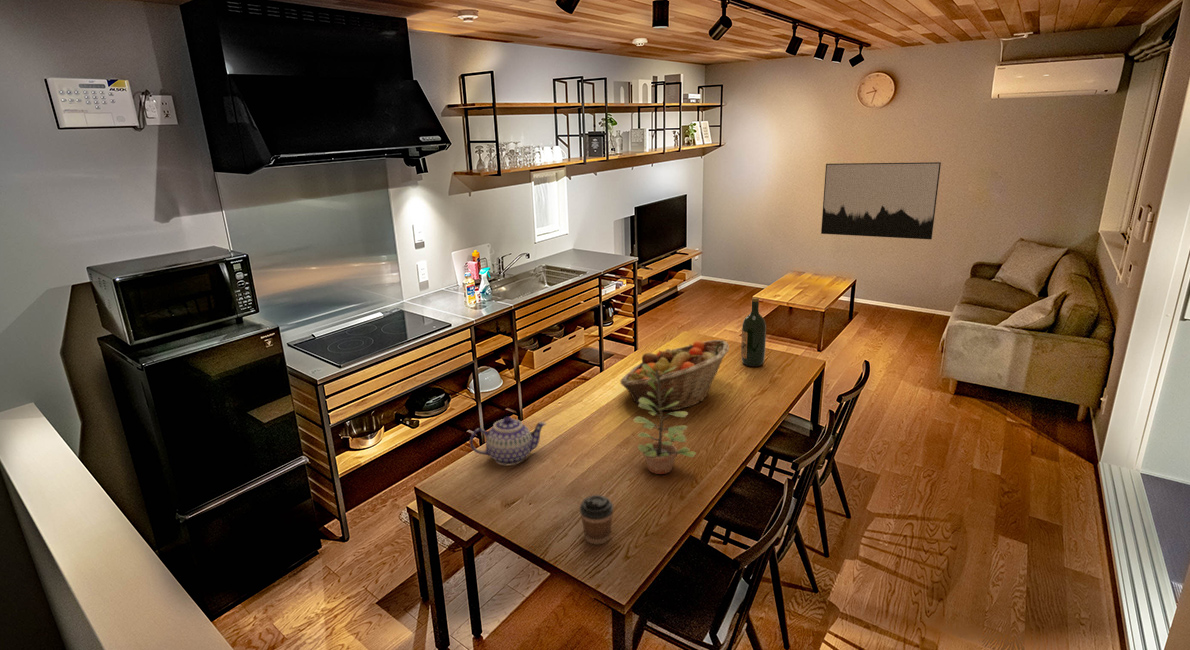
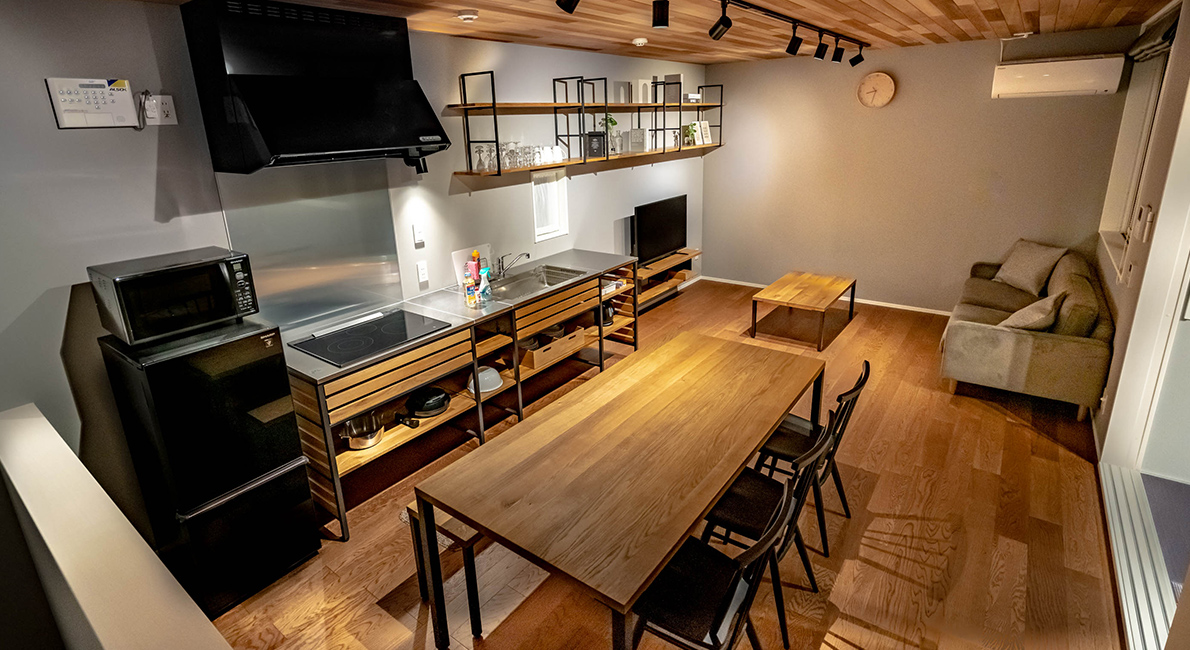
- plant (664, 418)
- coffee cup (596, 517)
- teapot (508, 437)
- wall art (877, 200)
- wine bottle (753, 331)
- fruit basket (675, 371)
